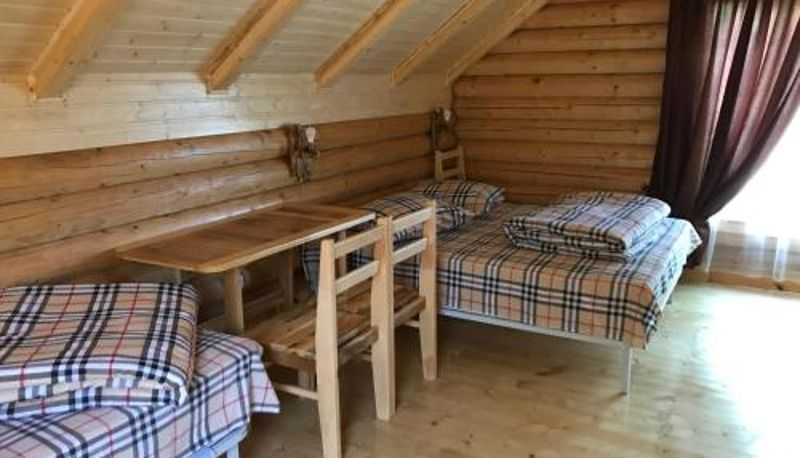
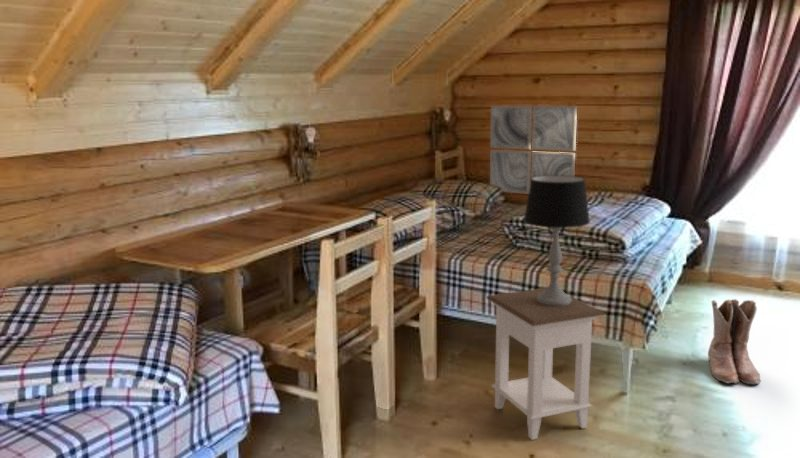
+ table lamp (555, 240)
+ nightstand (541, 360)
+ wall art (530, 151)
+ boots (735, 338)
